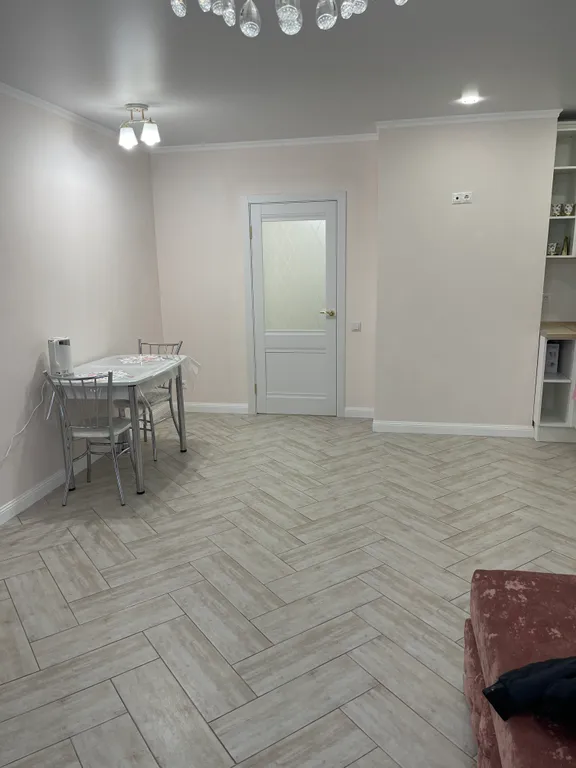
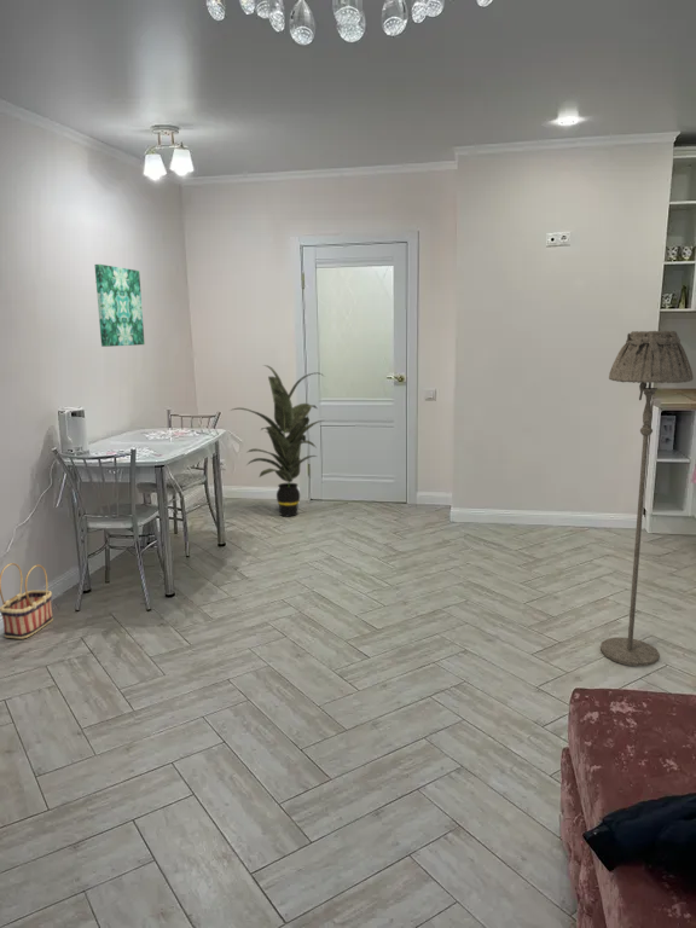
+ wall art (121, 307)
+ floor lamp (640, 499)
+ basket (25, 596)
+ indoor plant (283, 440)
